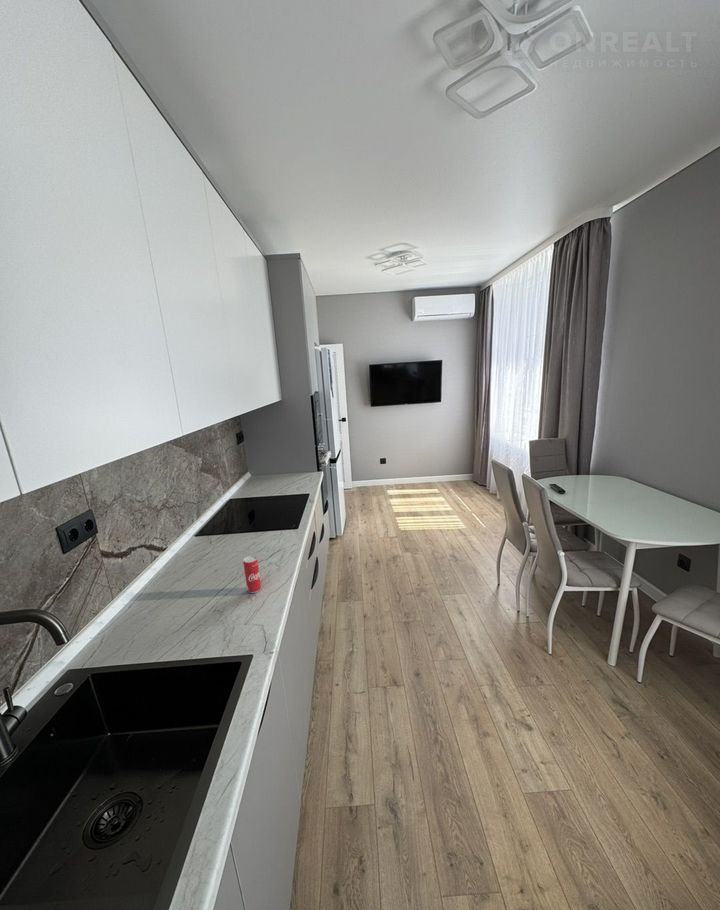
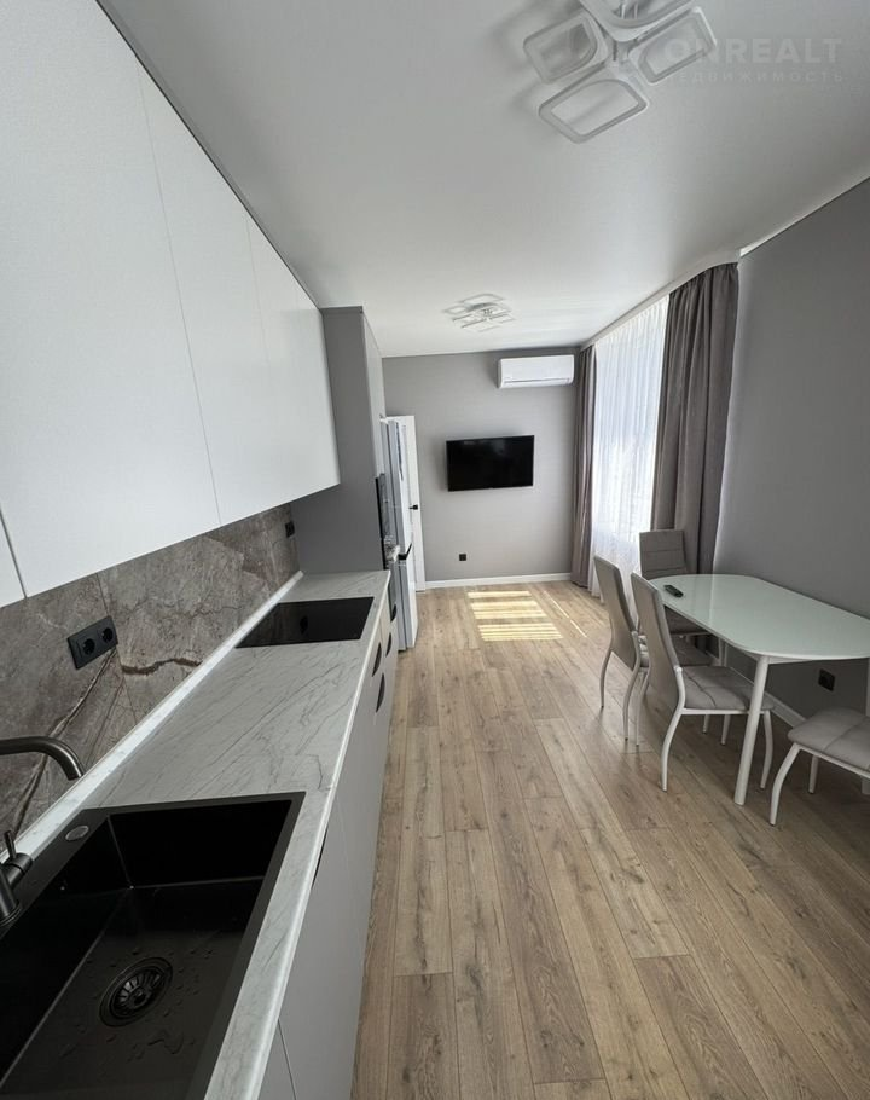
- beverage can (252, 574)
